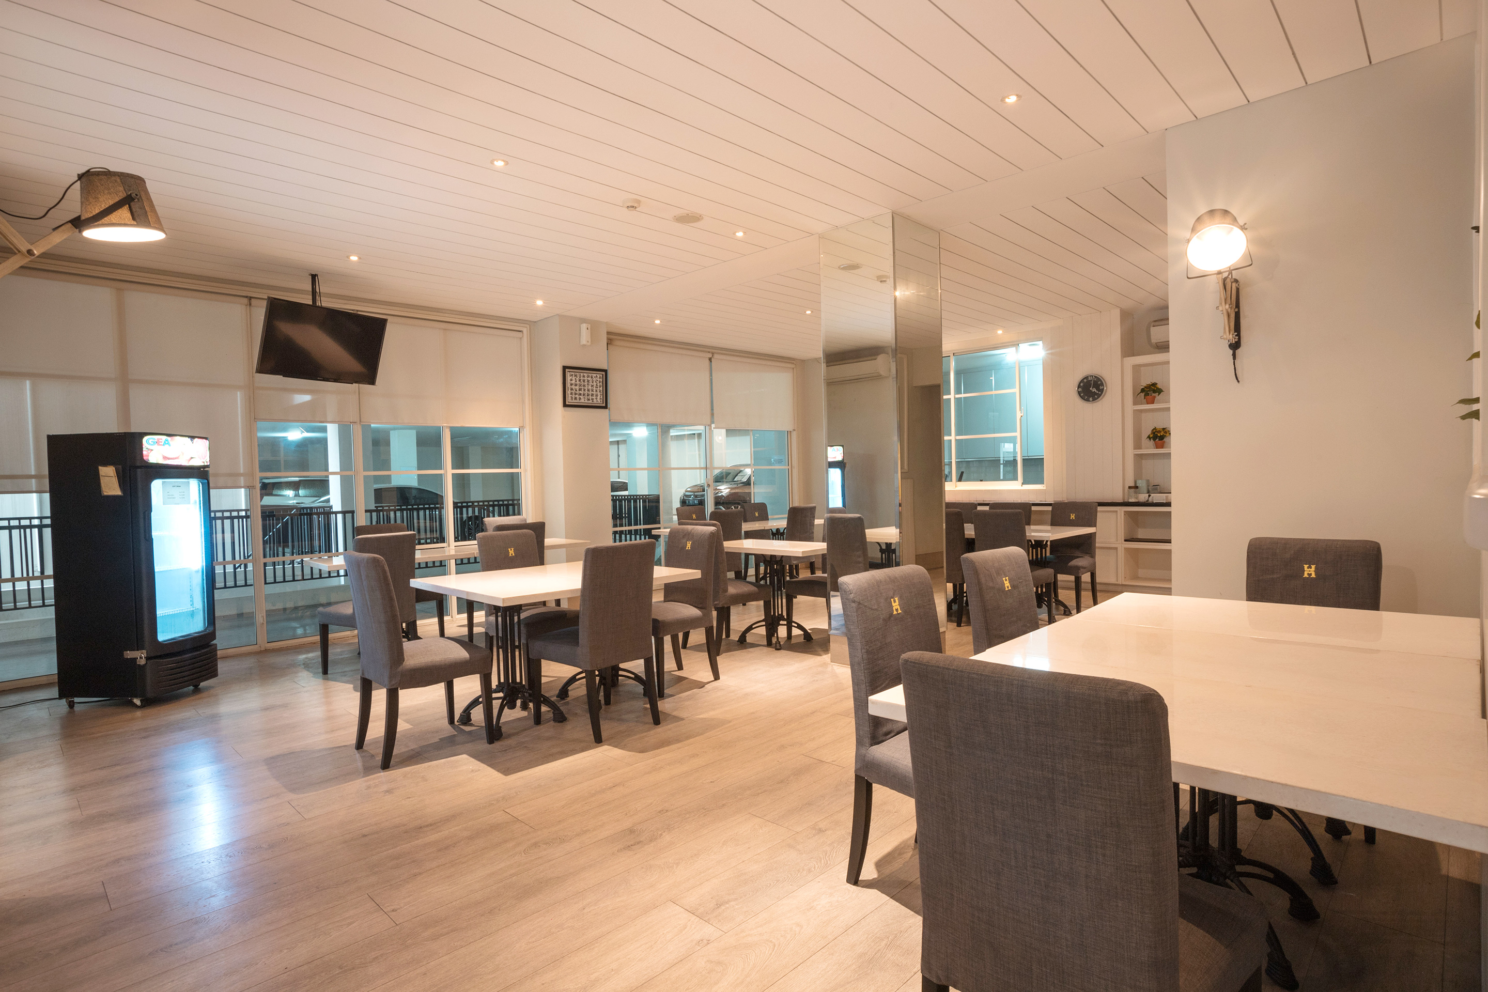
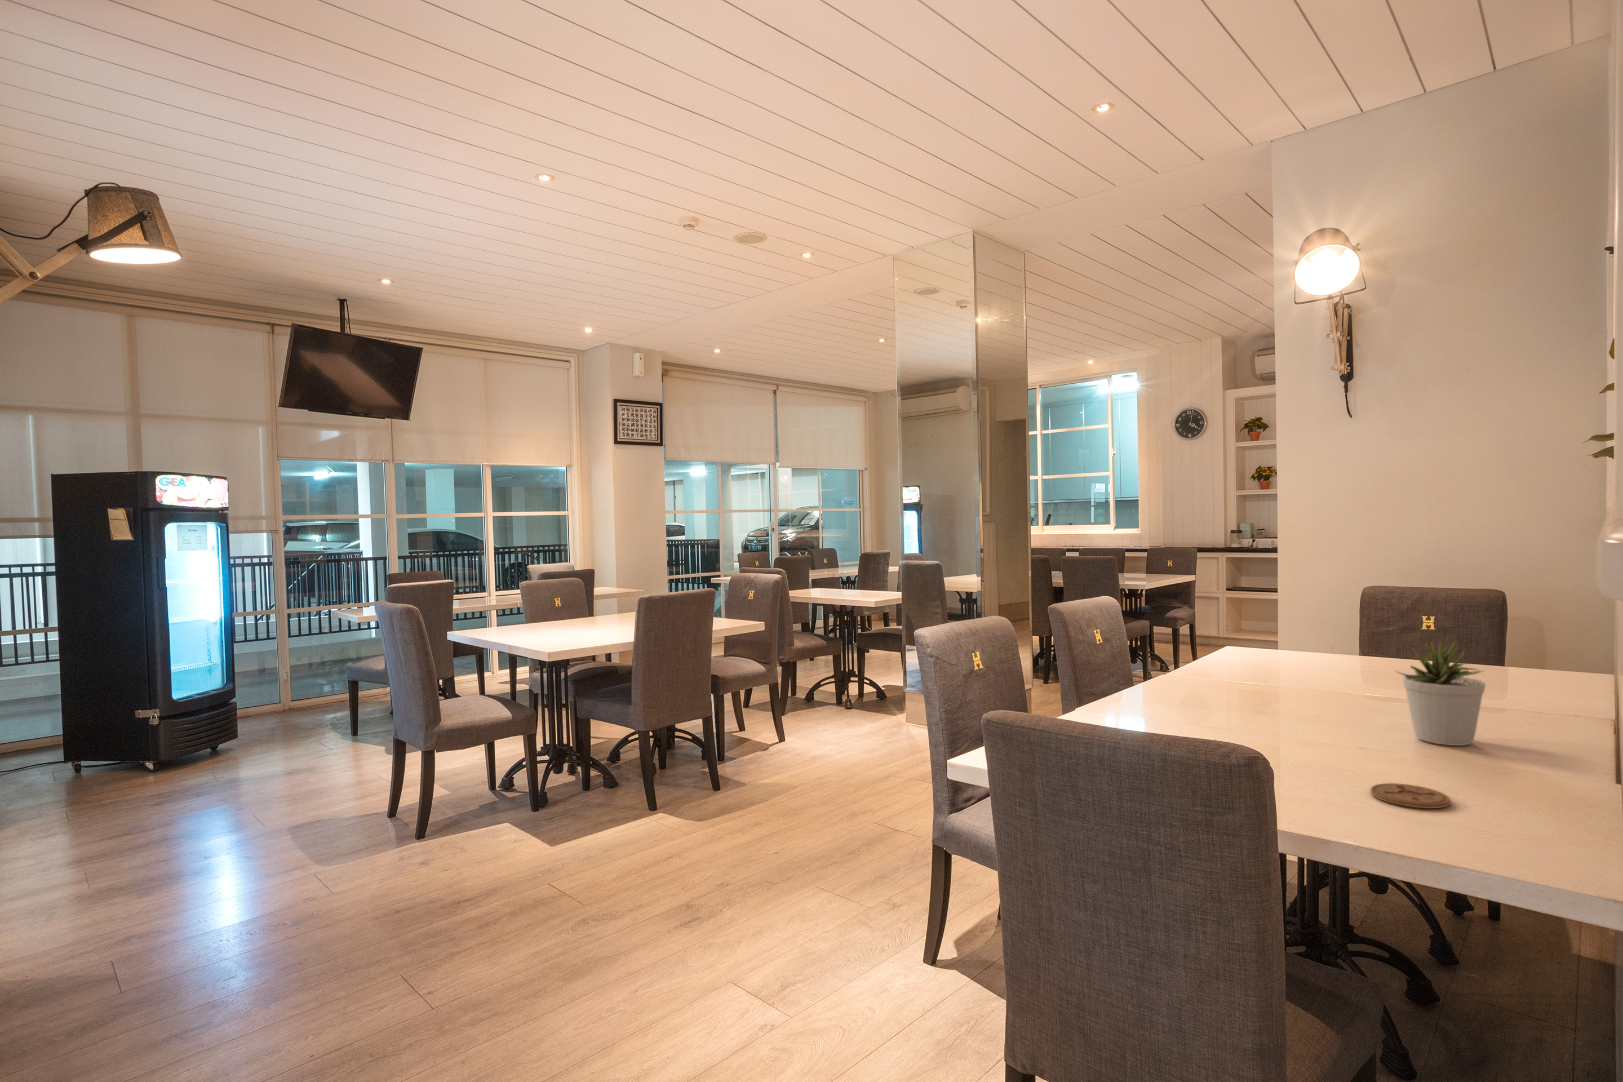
+ potted plant (1439, 688)
+ coaster (1409, 795)
